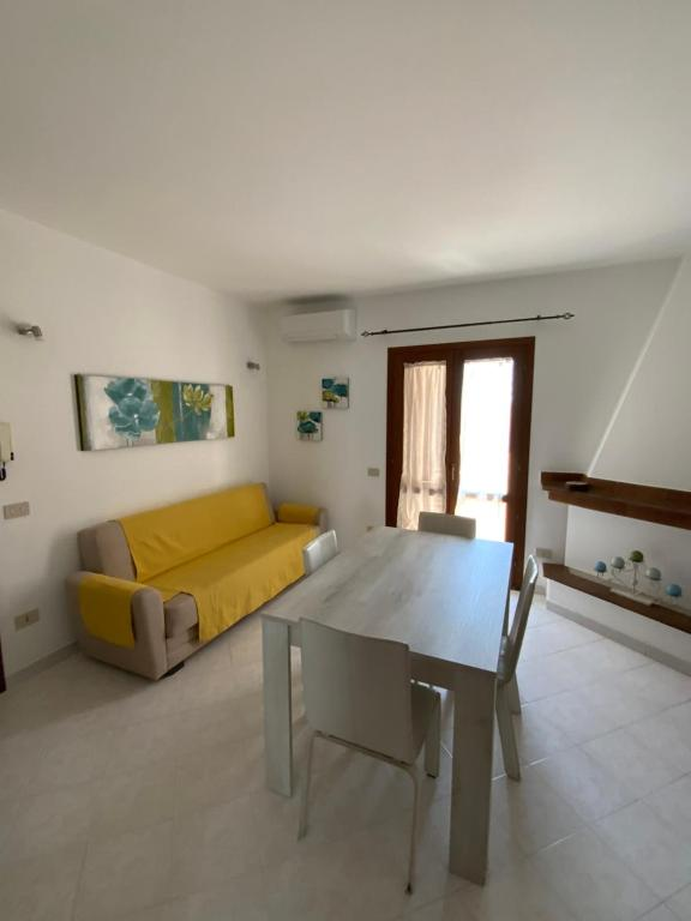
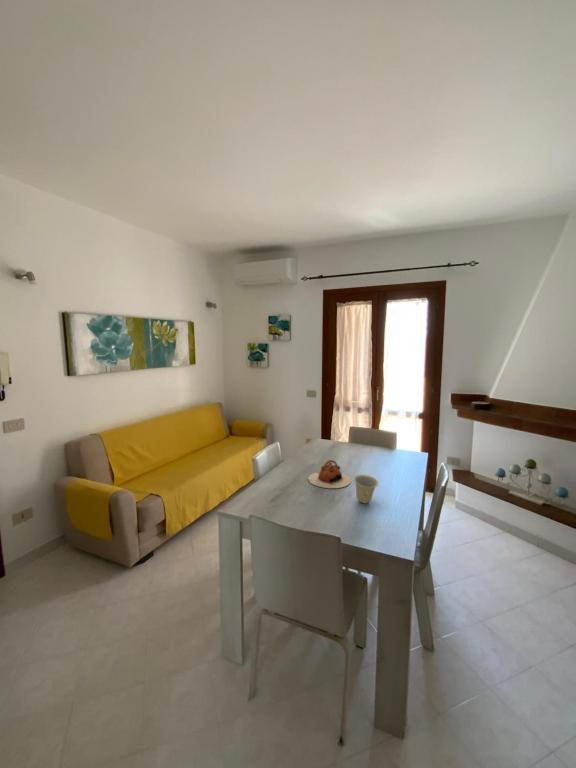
+ cup (365, 490)
+ teapot (329, 470)
